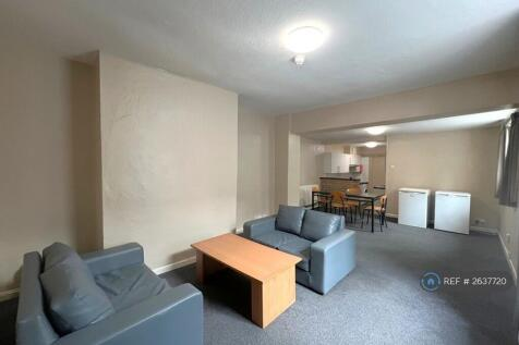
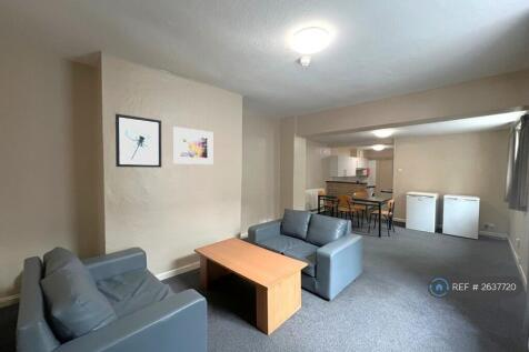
+ wall art (139, 142)
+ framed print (193, 147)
